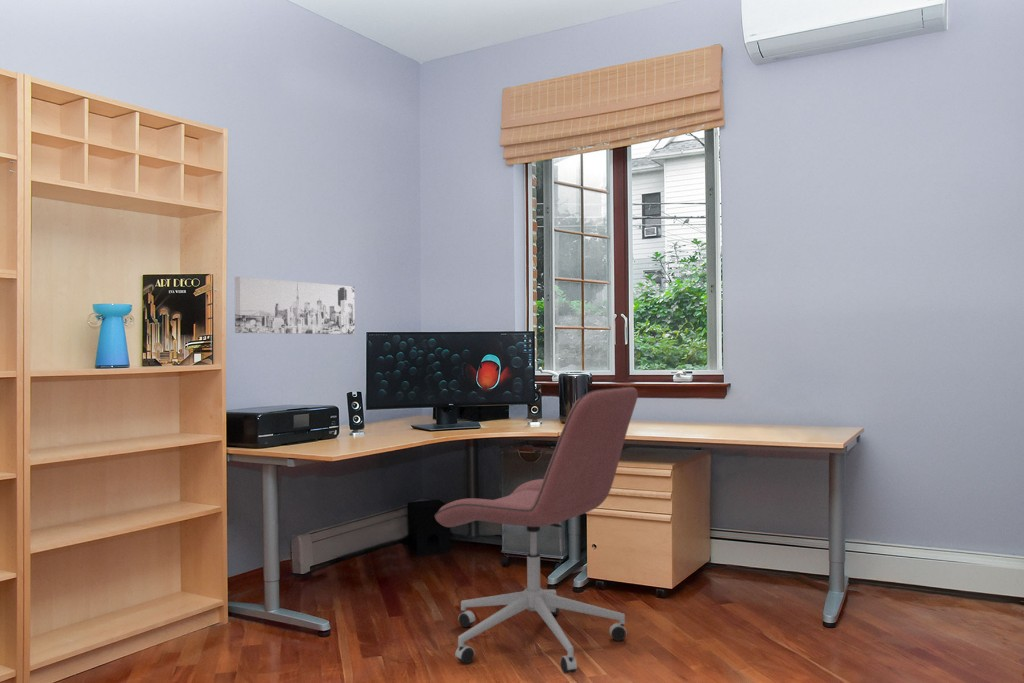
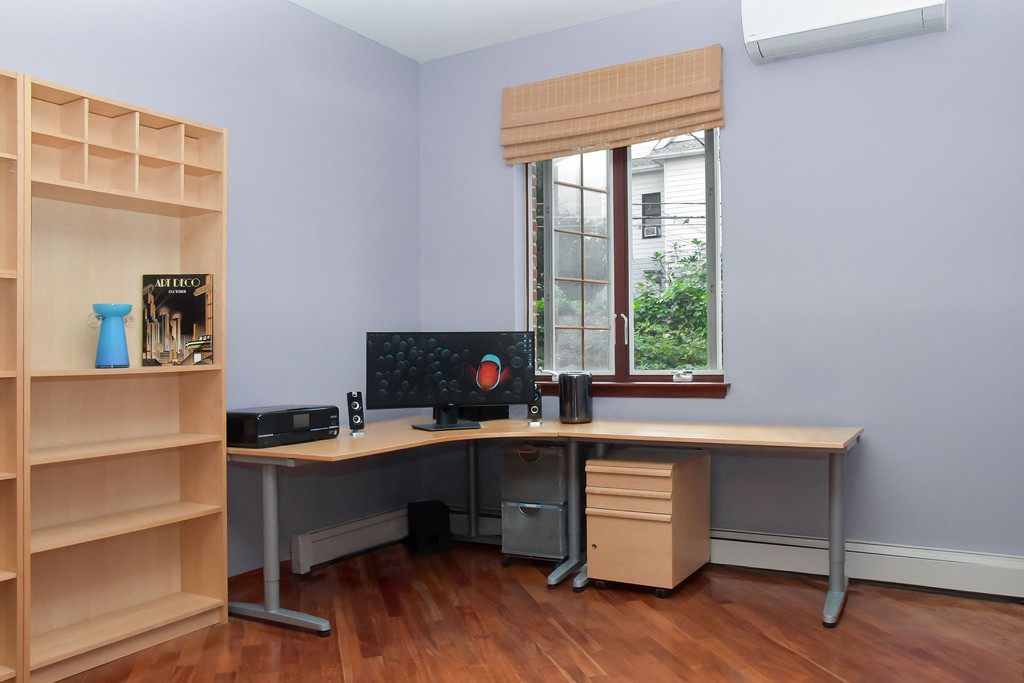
- office chair (535, 513)
- wall art (299, 307)
